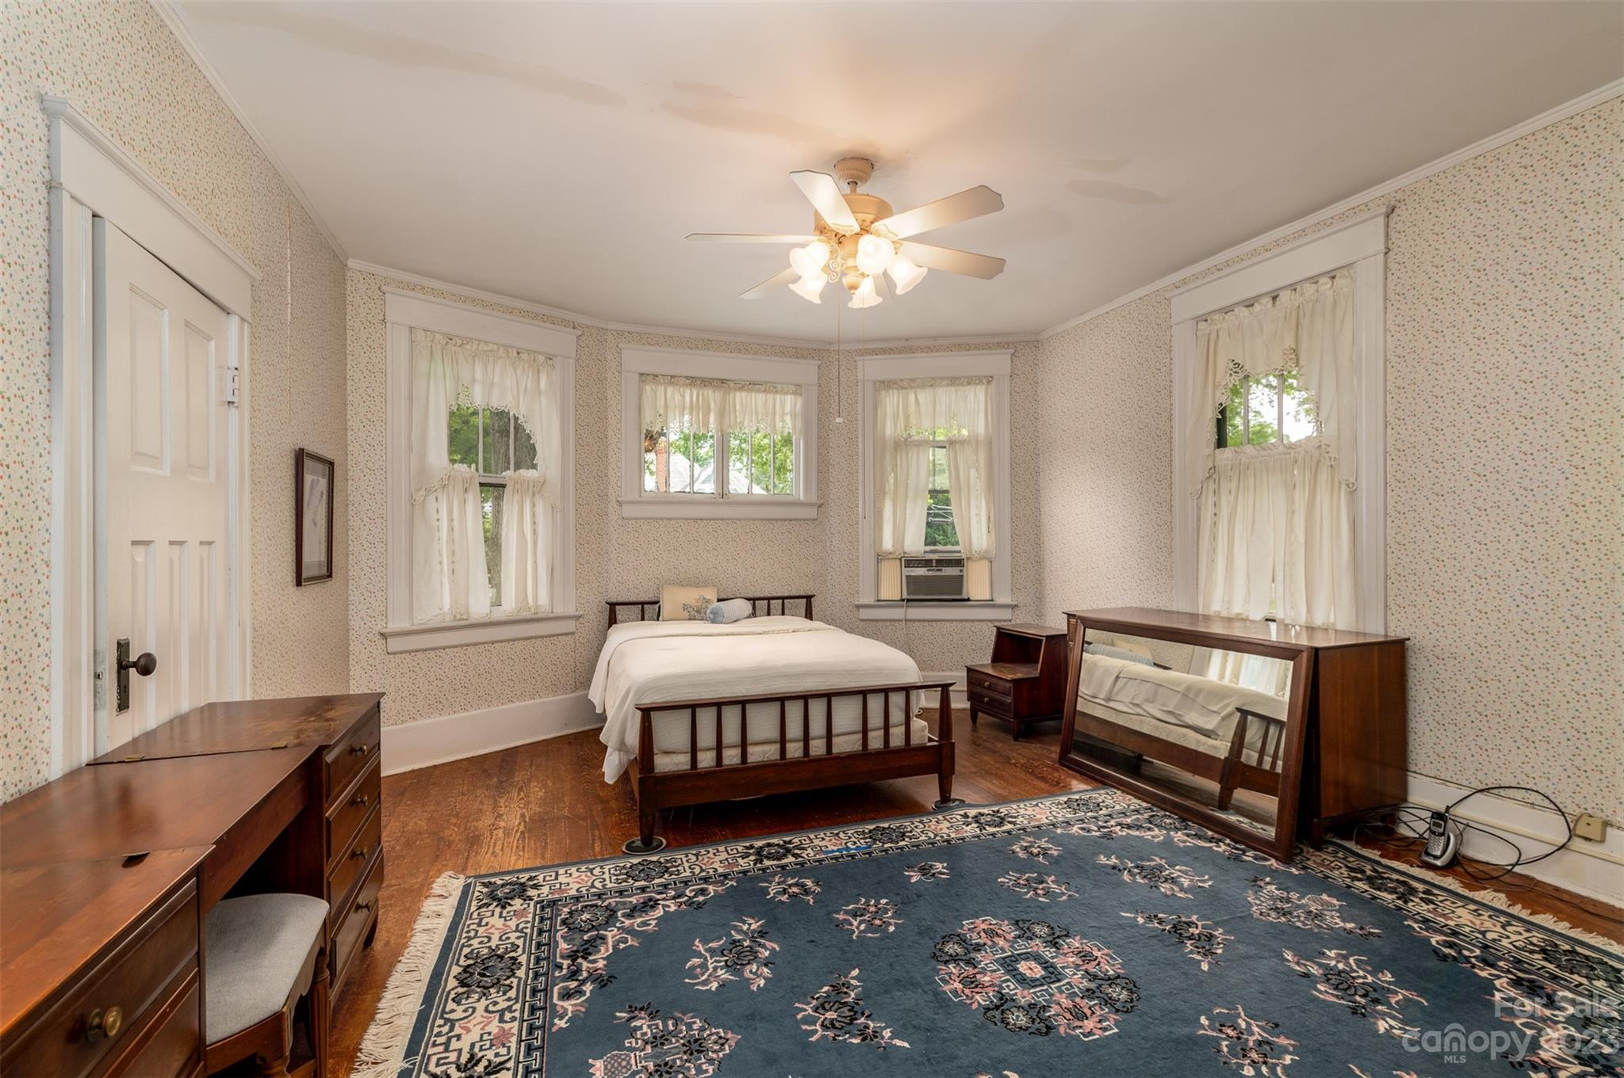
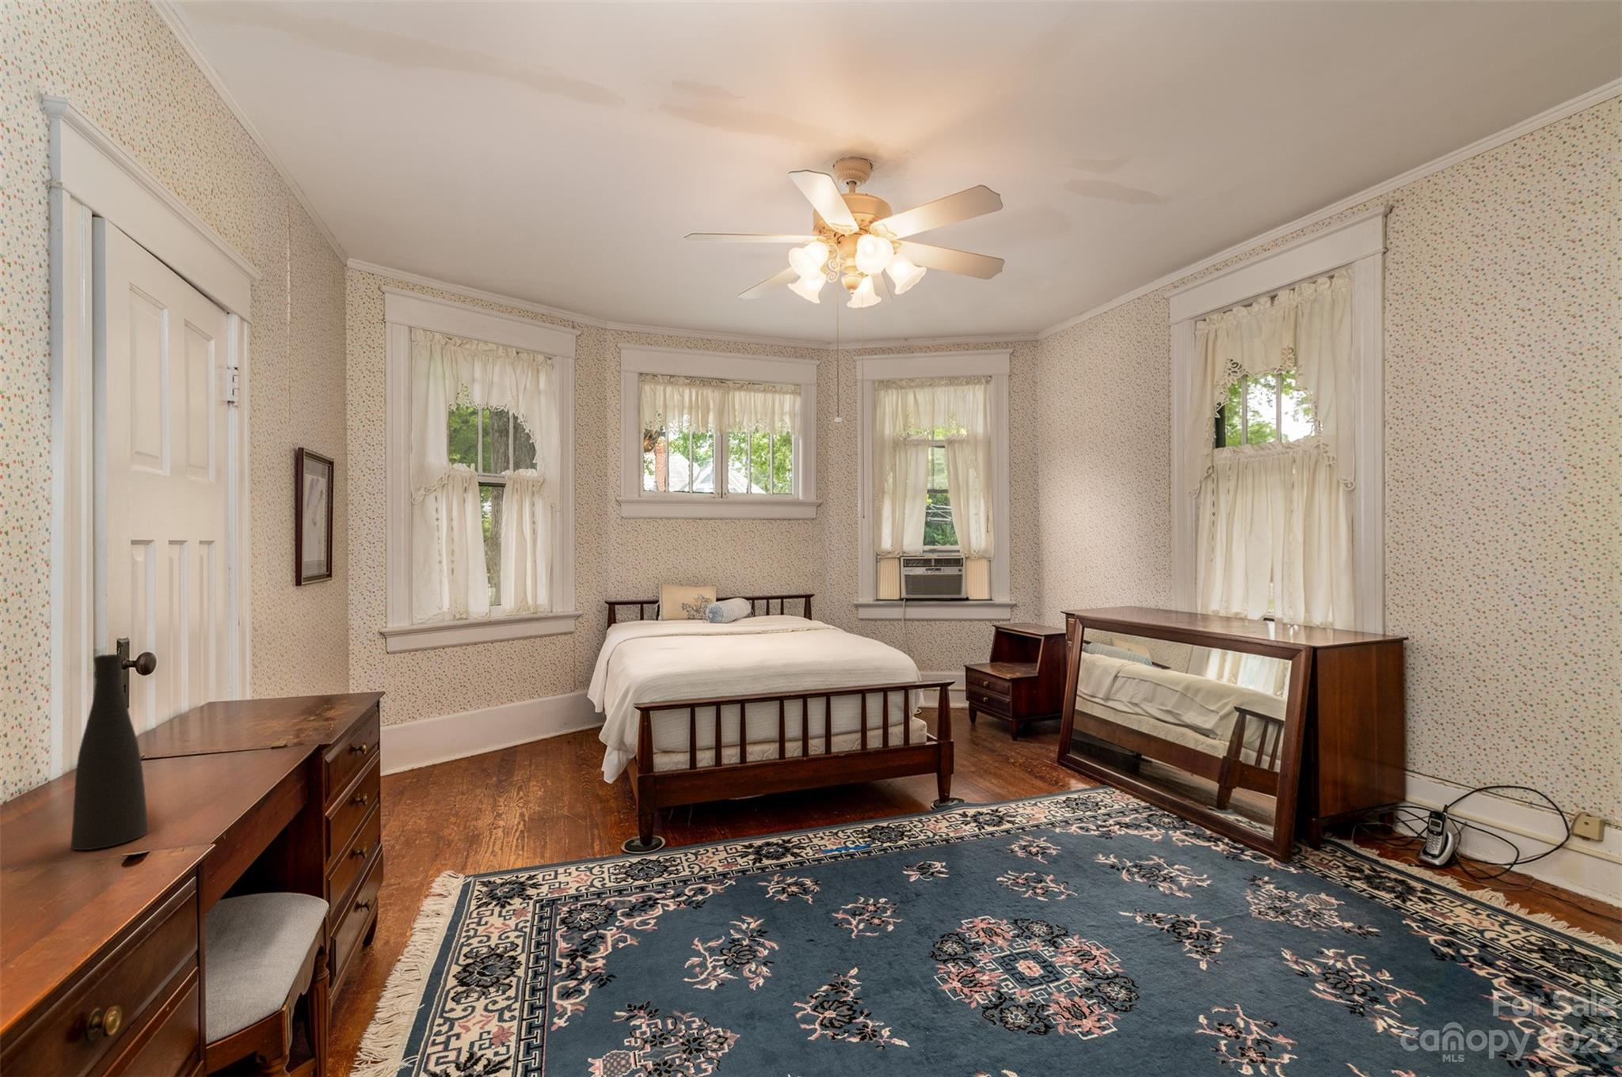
+ vase (111, 746)
